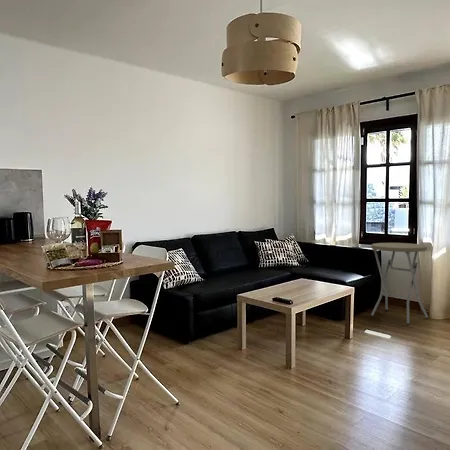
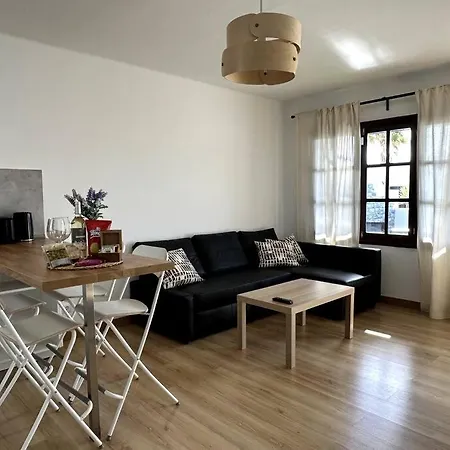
- side table (401, 270)
